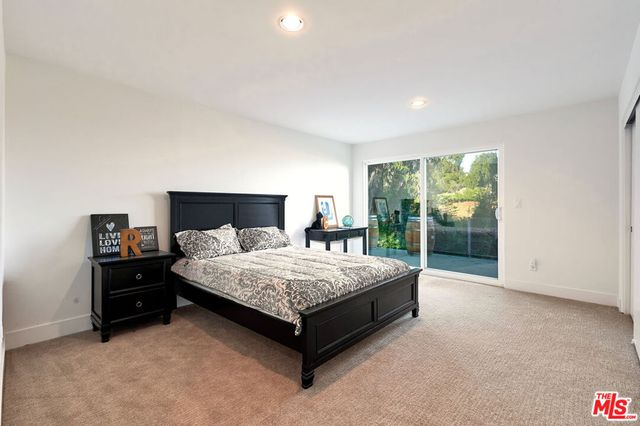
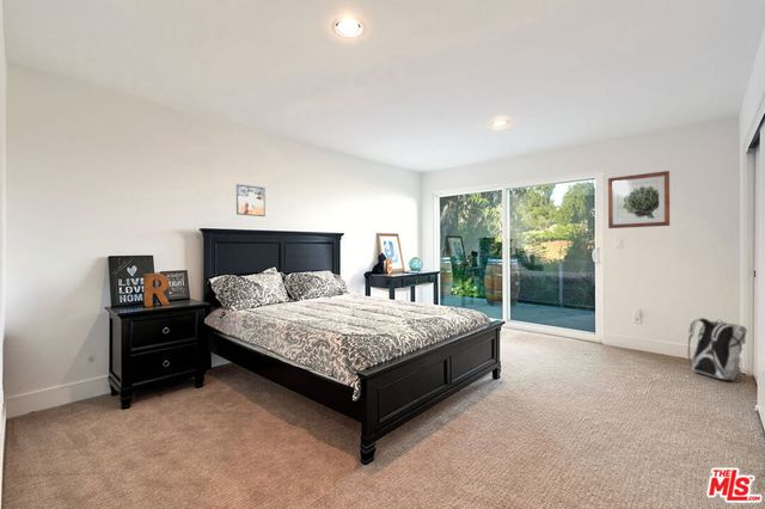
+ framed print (251, 201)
+ wall art (637, 201)
+ backpack (715, 348)
